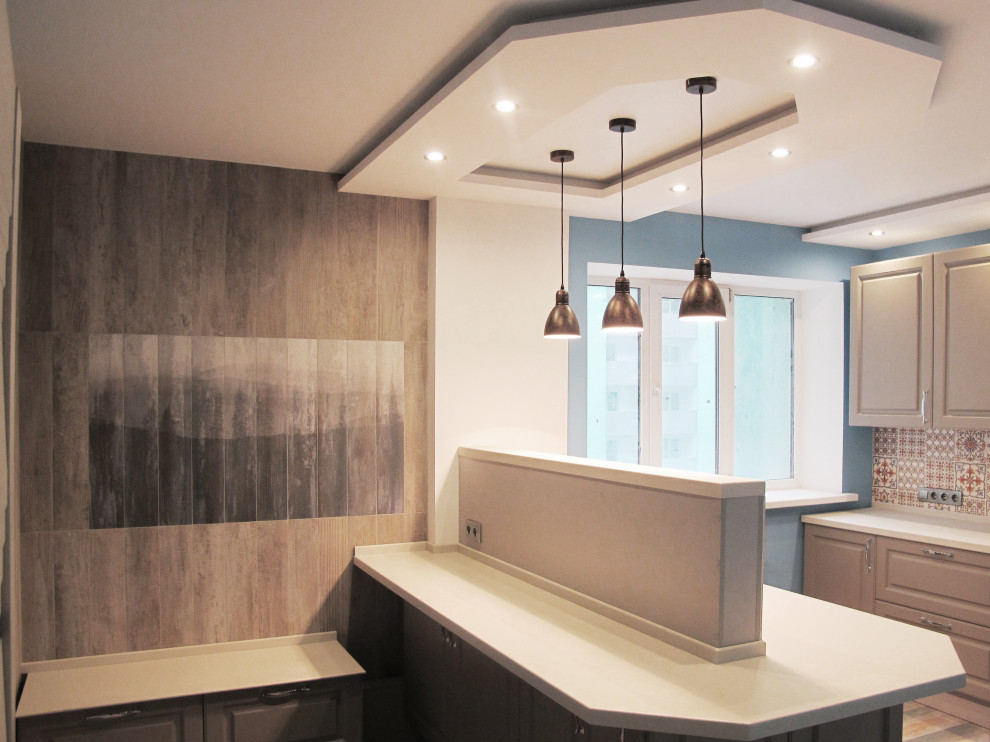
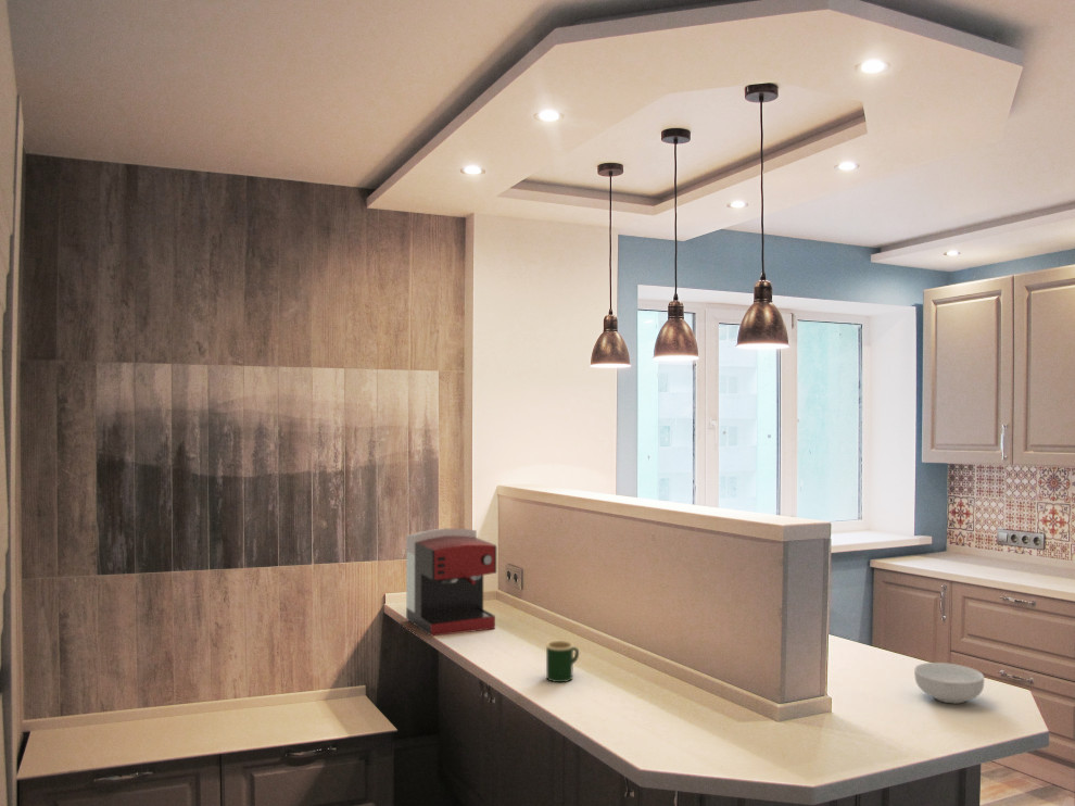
+ coffee maker (454, 579)
+ cereal bowl (948, 684)
+ mug (564, 659)
